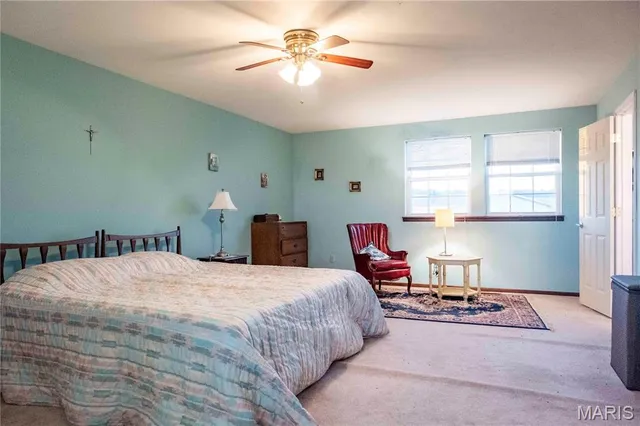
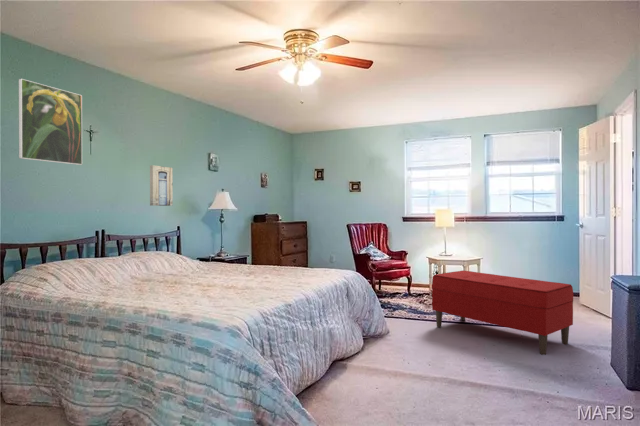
+ bench (497, 306)
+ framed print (52, 124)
+ wall art (161, 186)
